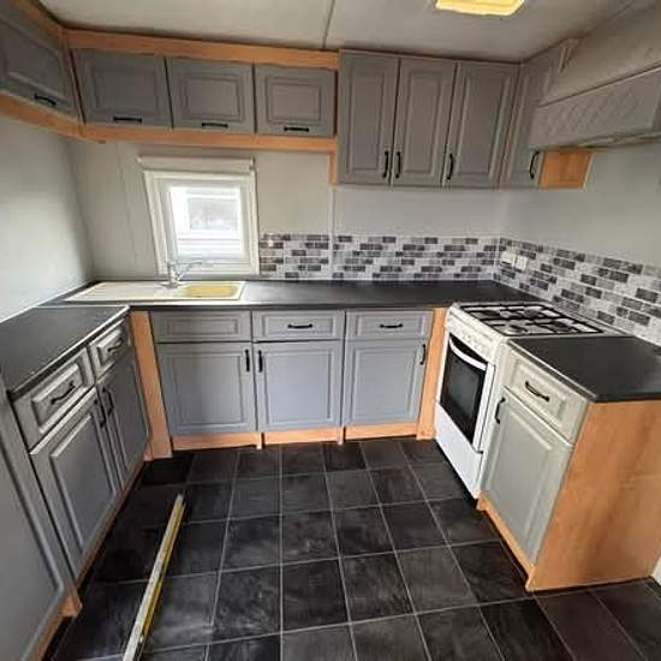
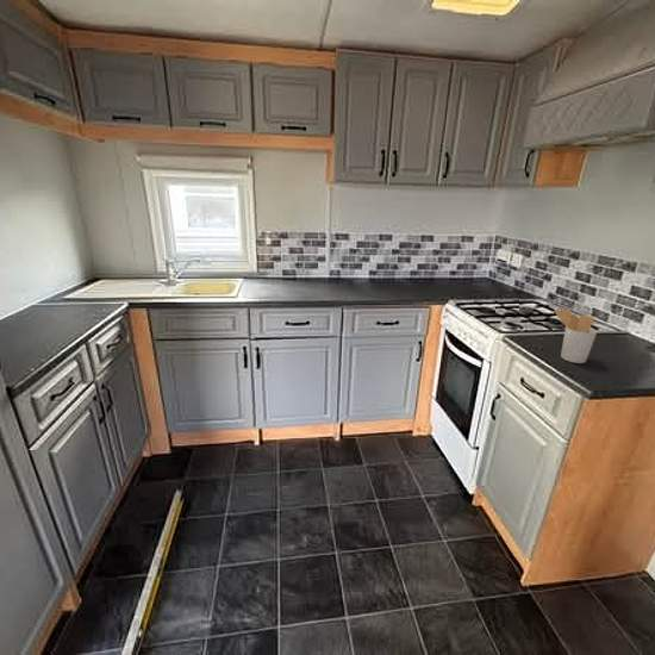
+ utensil holder (572, 333)
